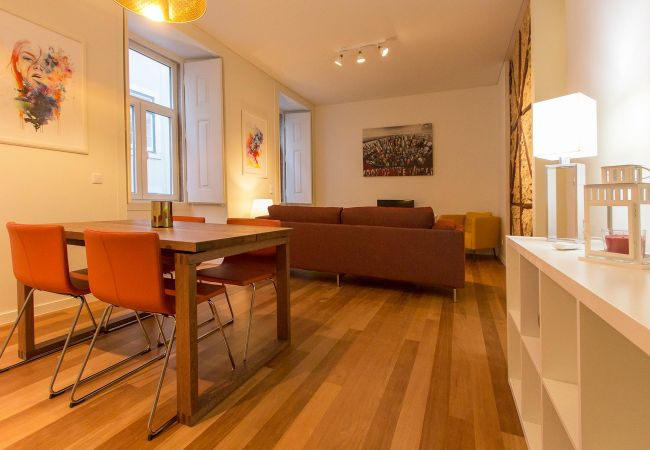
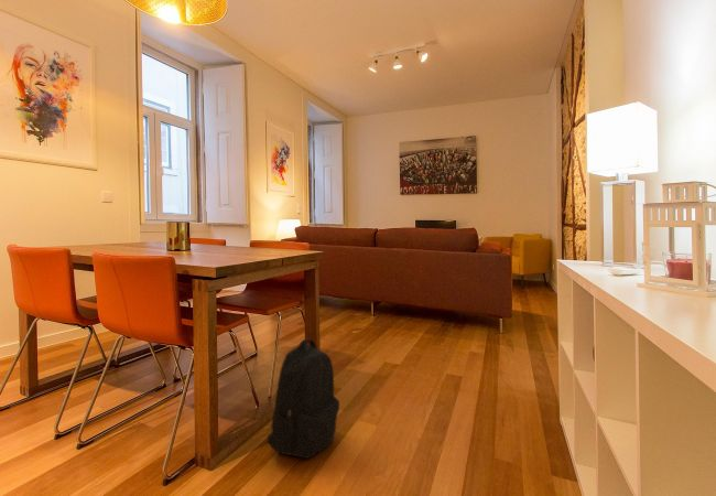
+ backpack (305, 391)
